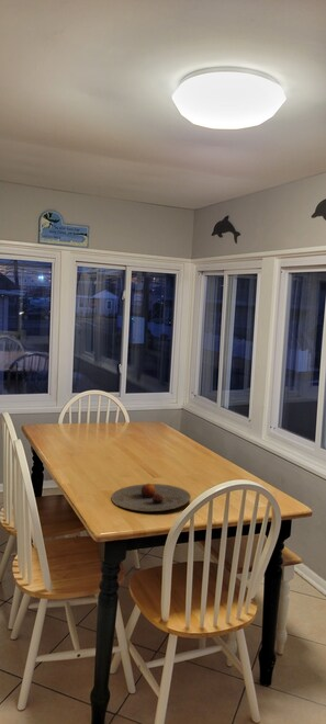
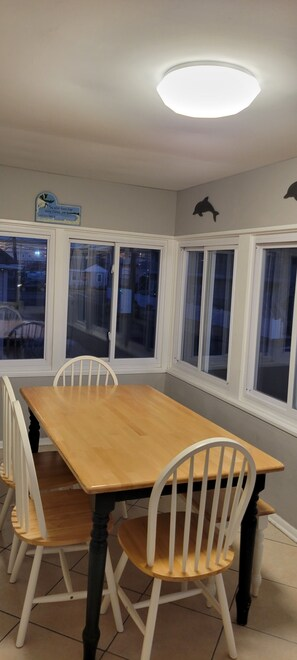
- plate (150, 493)
